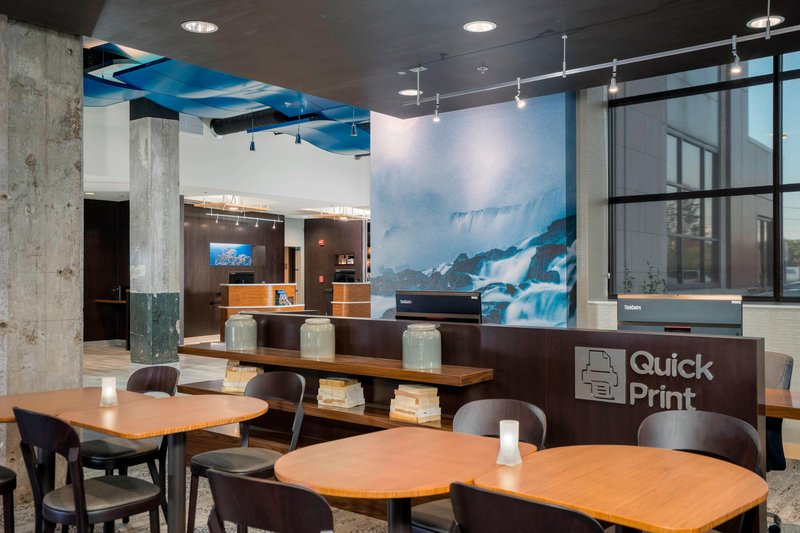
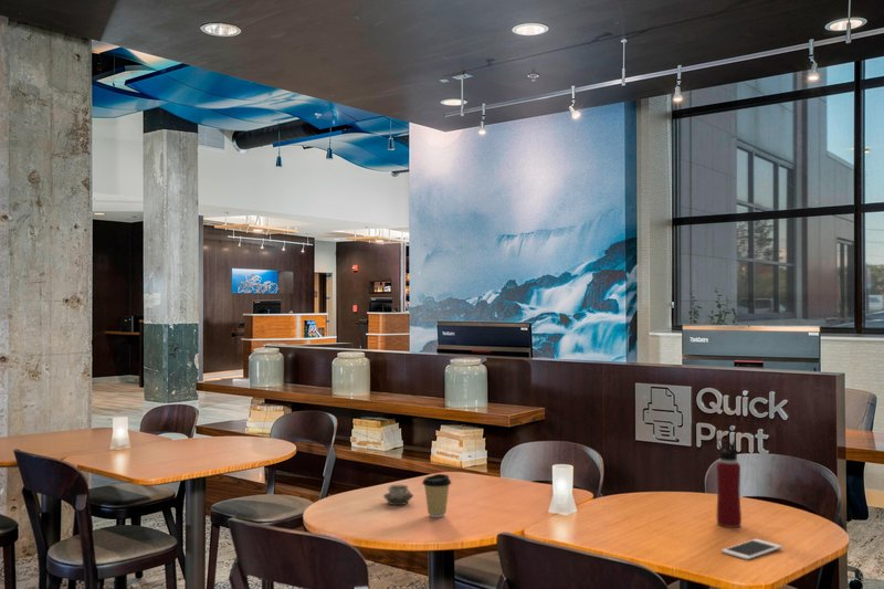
+ water bottle (728, 482)
+ coffee cup (436, 495)
+ cup (398, 494)
+ cell phone (751, 548)
